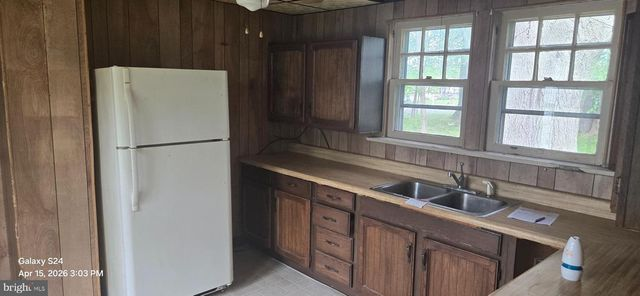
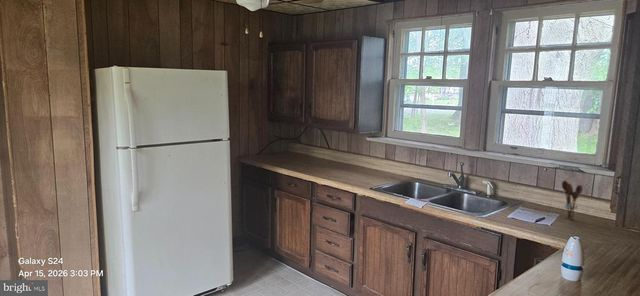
+ utensil holder (570, 199)
